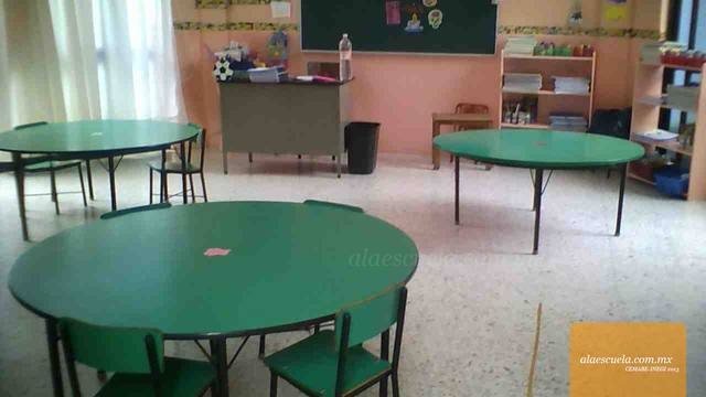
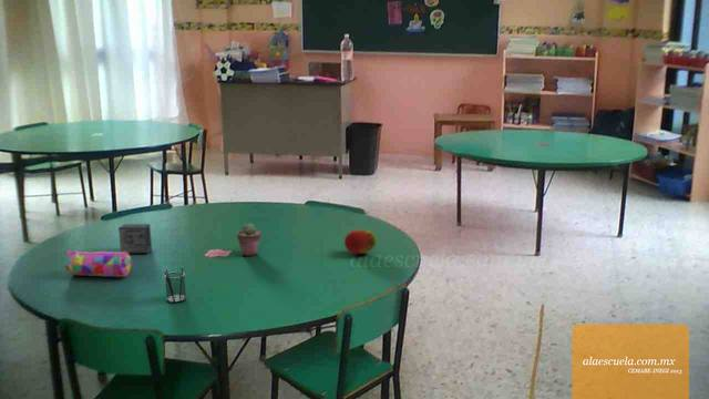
+ pencil holder (174, 280)
+ potted succulent (248, 238)
+ fruit (360, 241)
+ small box (135, 238)
+ pencil case (99, 263)
